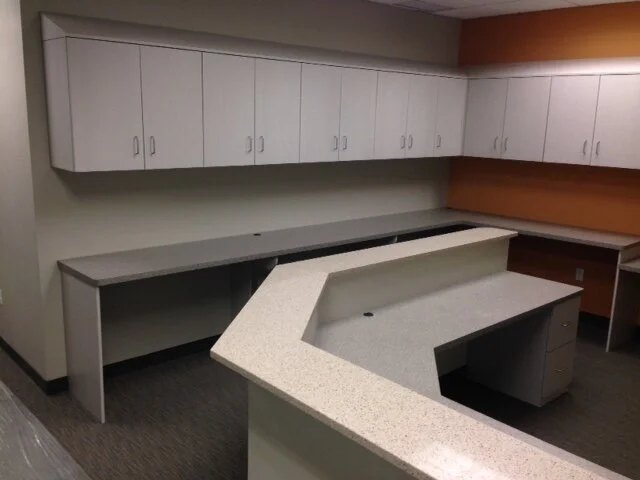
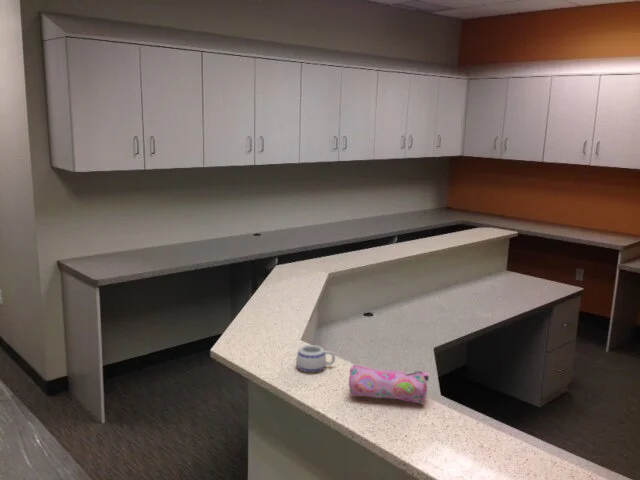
+ mug (315, 358)
+ pencil case (388, 383)
